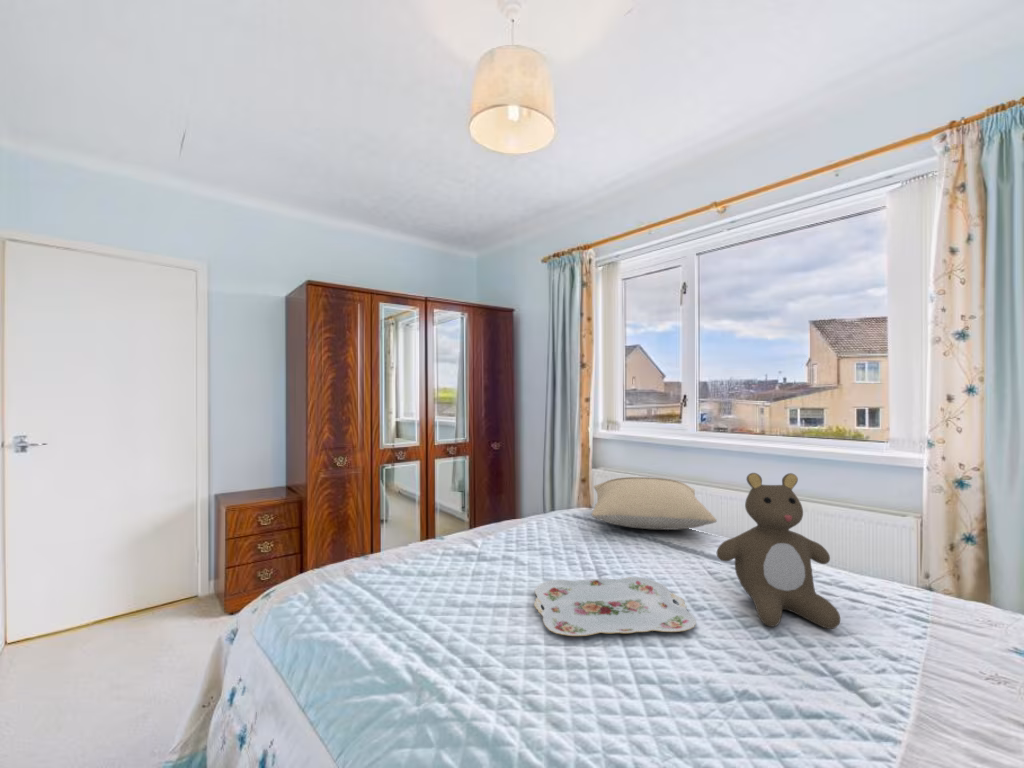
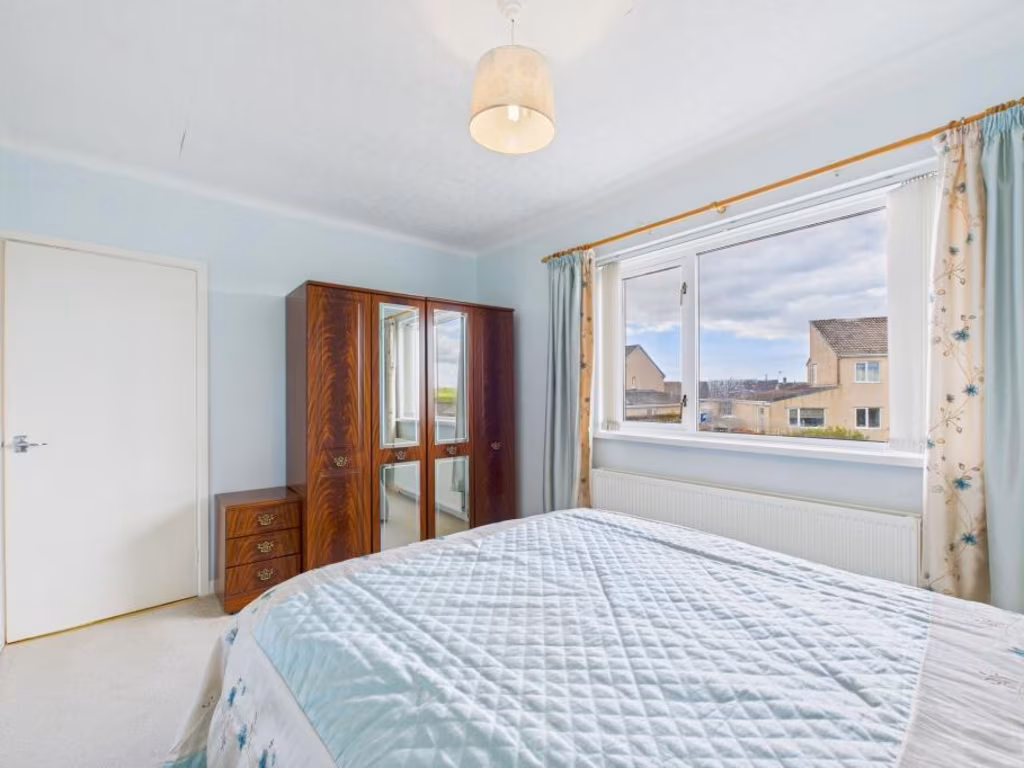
- teddy bear (781, 543)
- serving tray (609, 605)
- pillow (647, 501)
